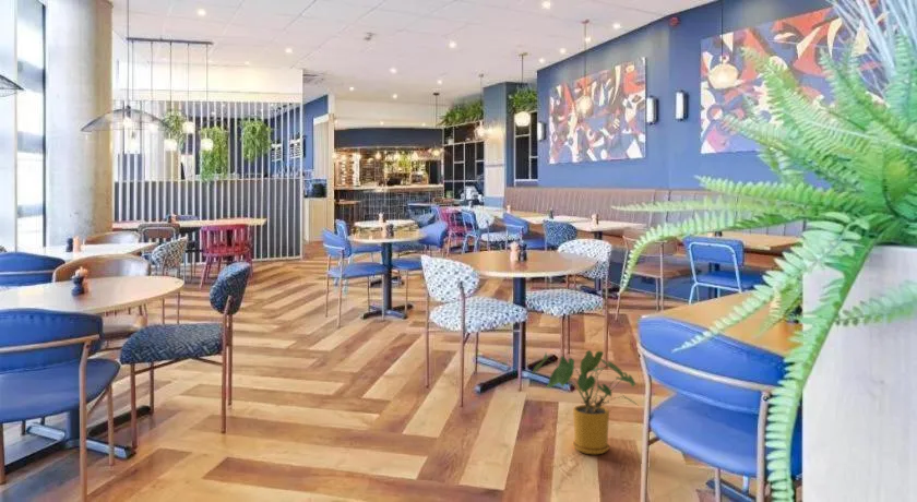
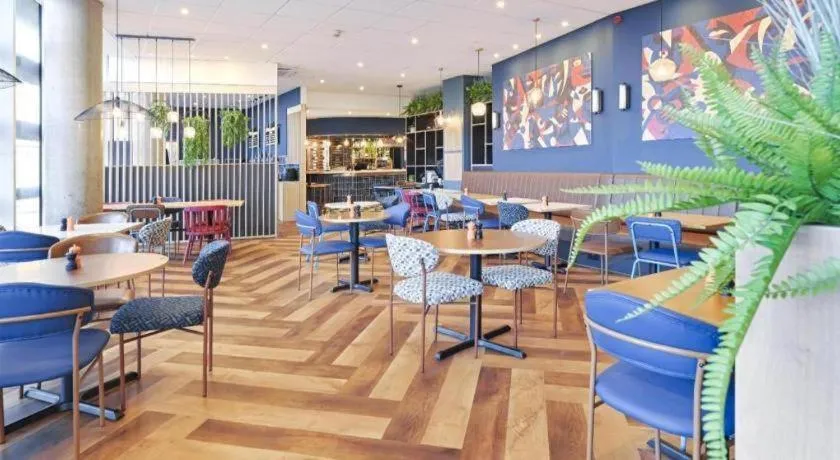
- house plant (588, 401)
